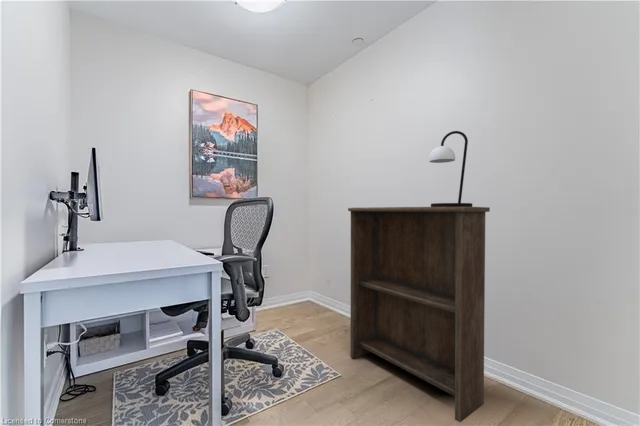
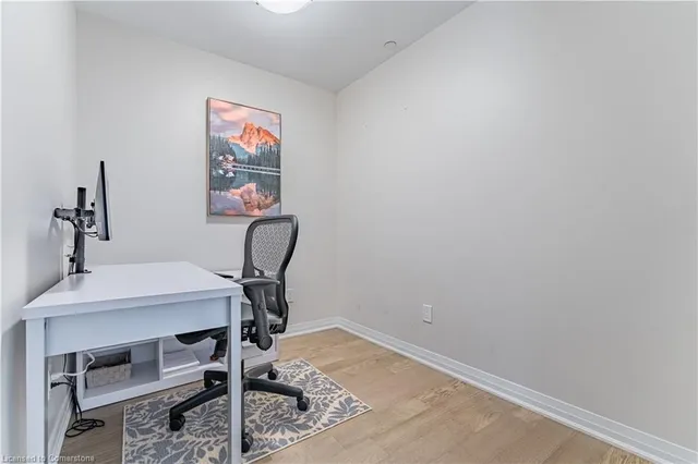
- table lamp (451, 161)
- bookshelf (408, 292)
